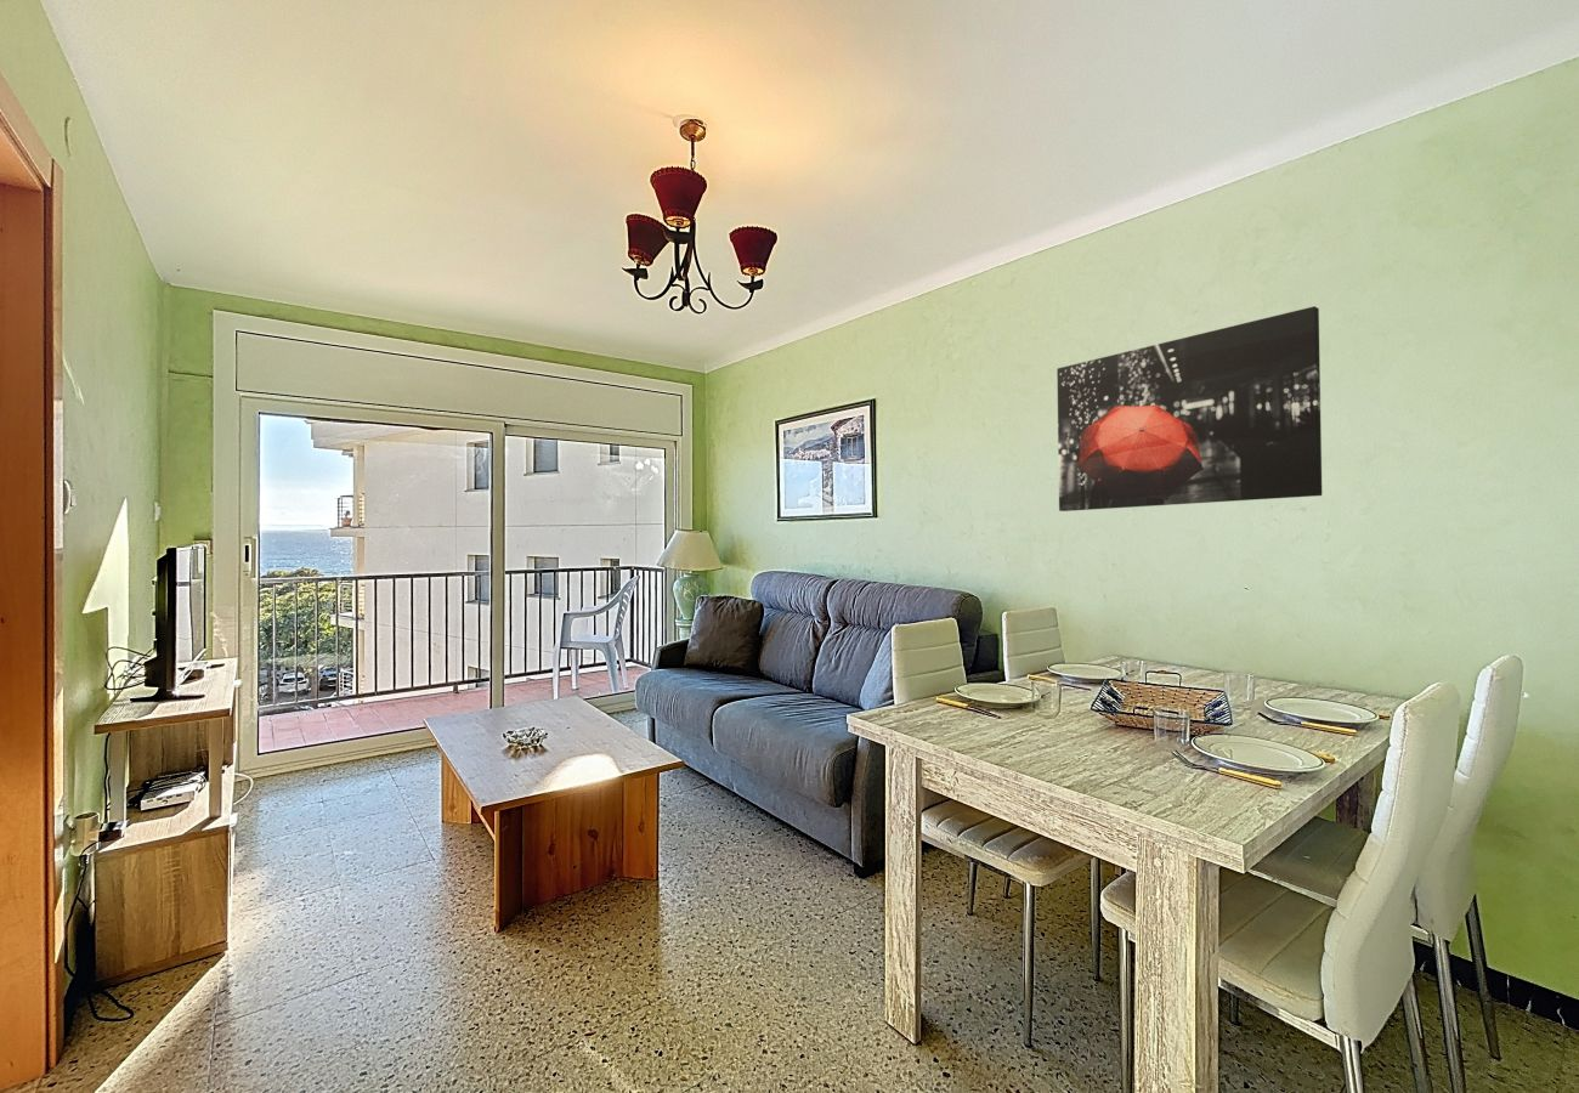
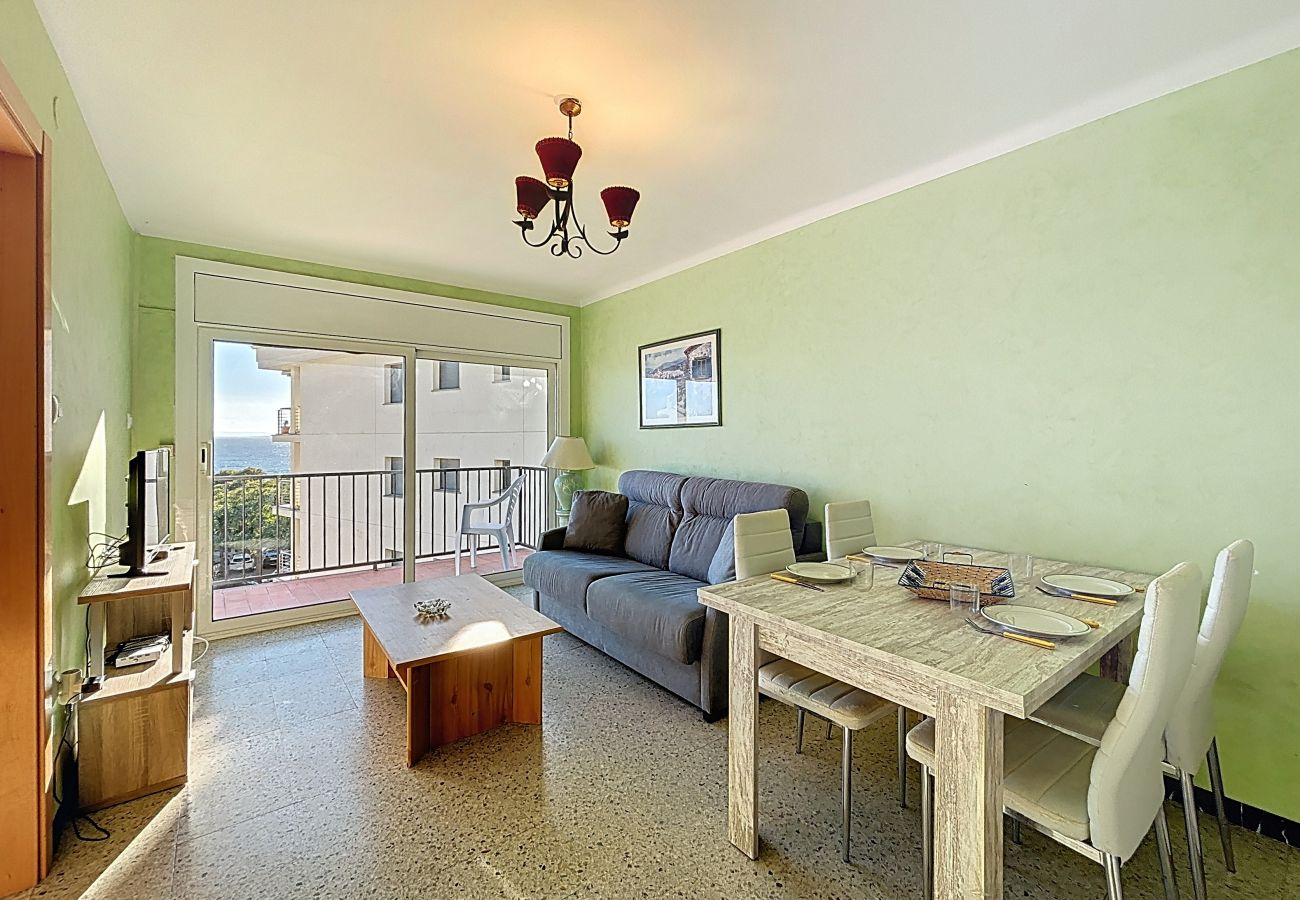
- wall art (1171, 423)
